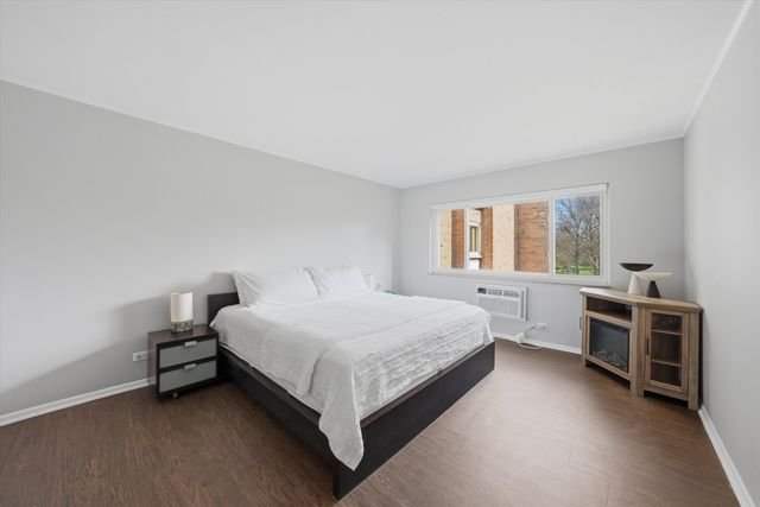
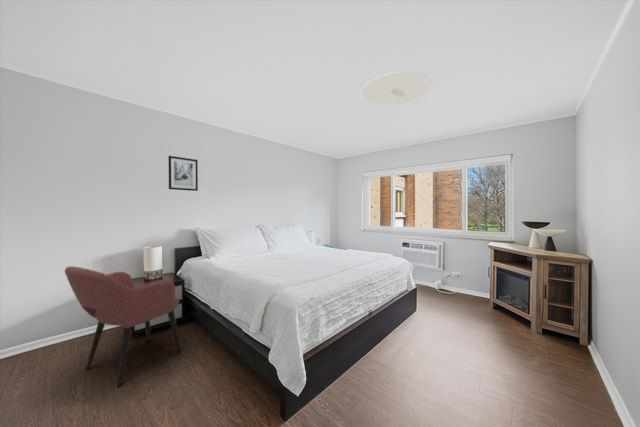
+ ceiling light (394, 87)
+ armchair (128, 311)
+ wall art (183, 174)
